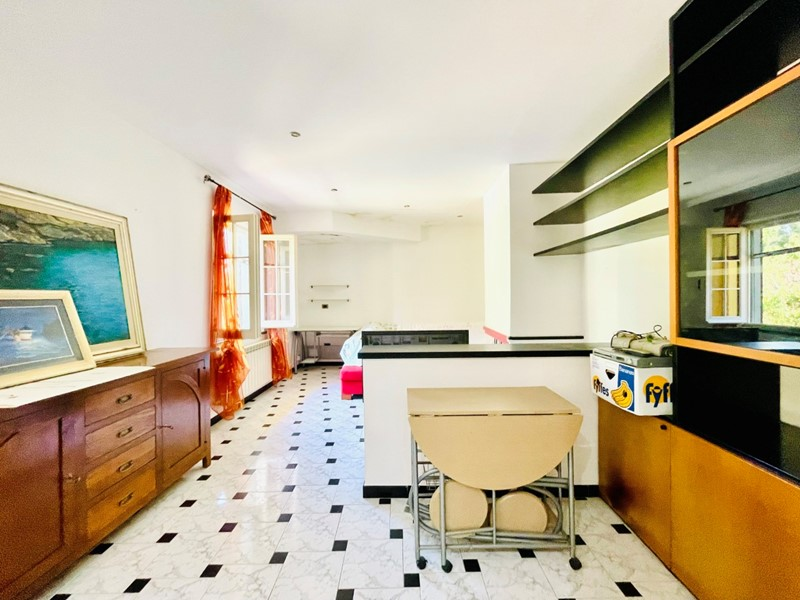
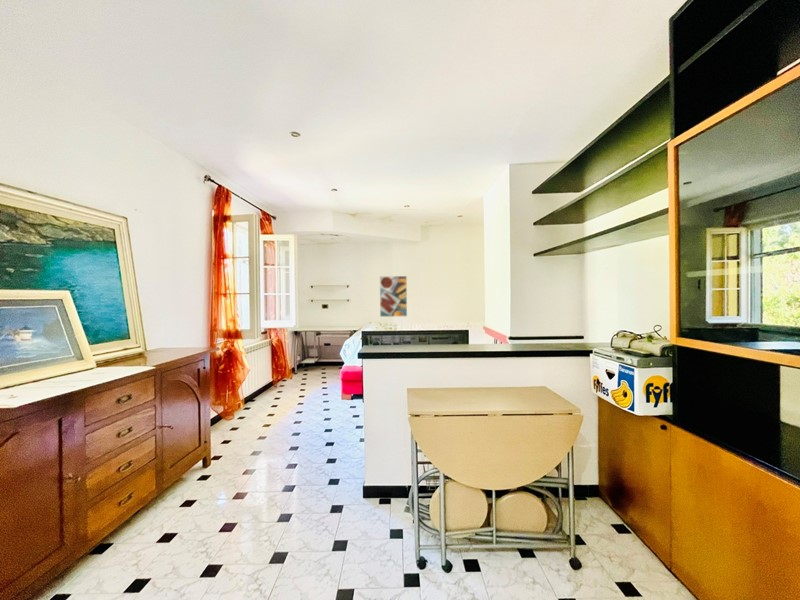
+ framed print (393, 296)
